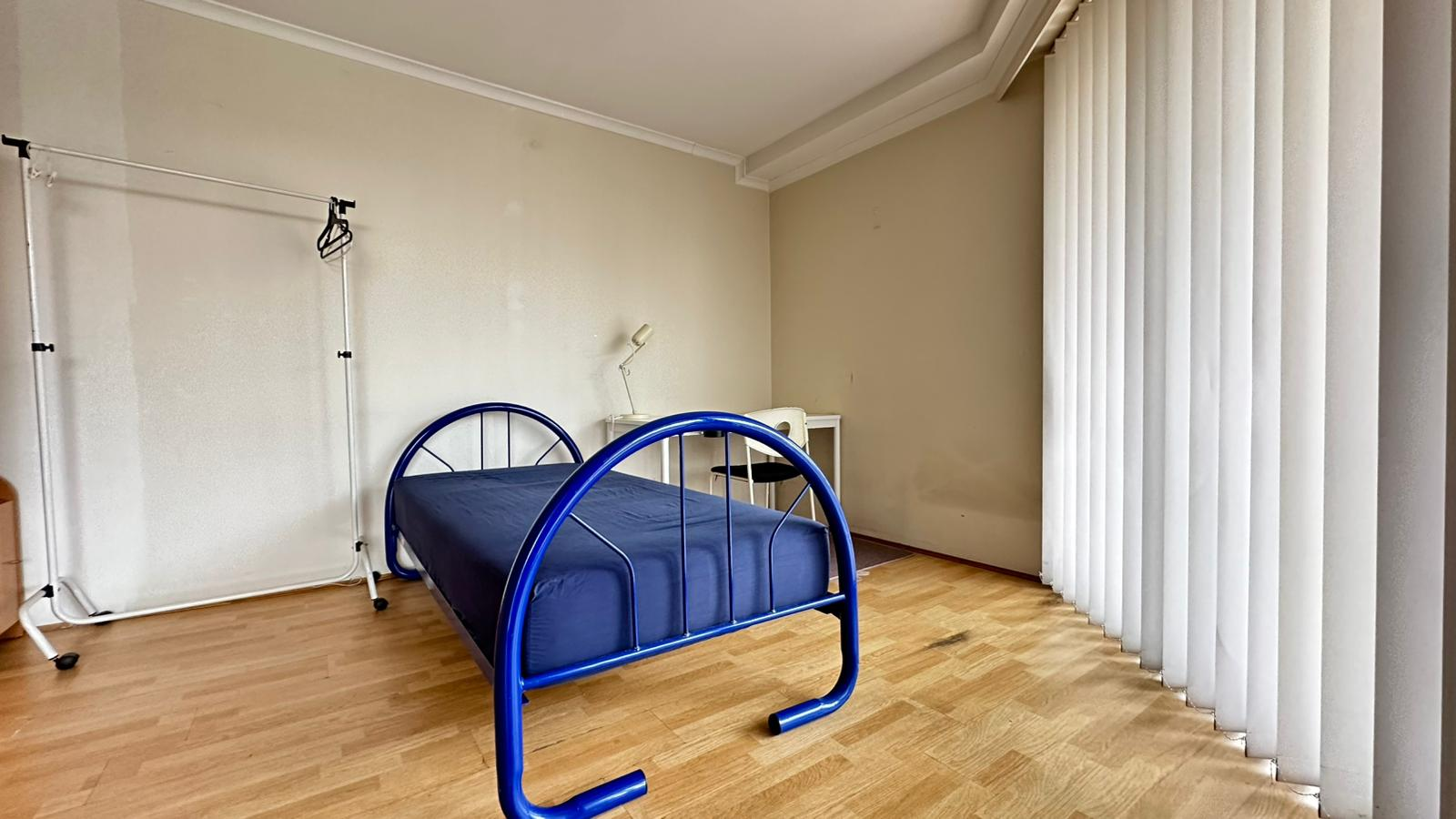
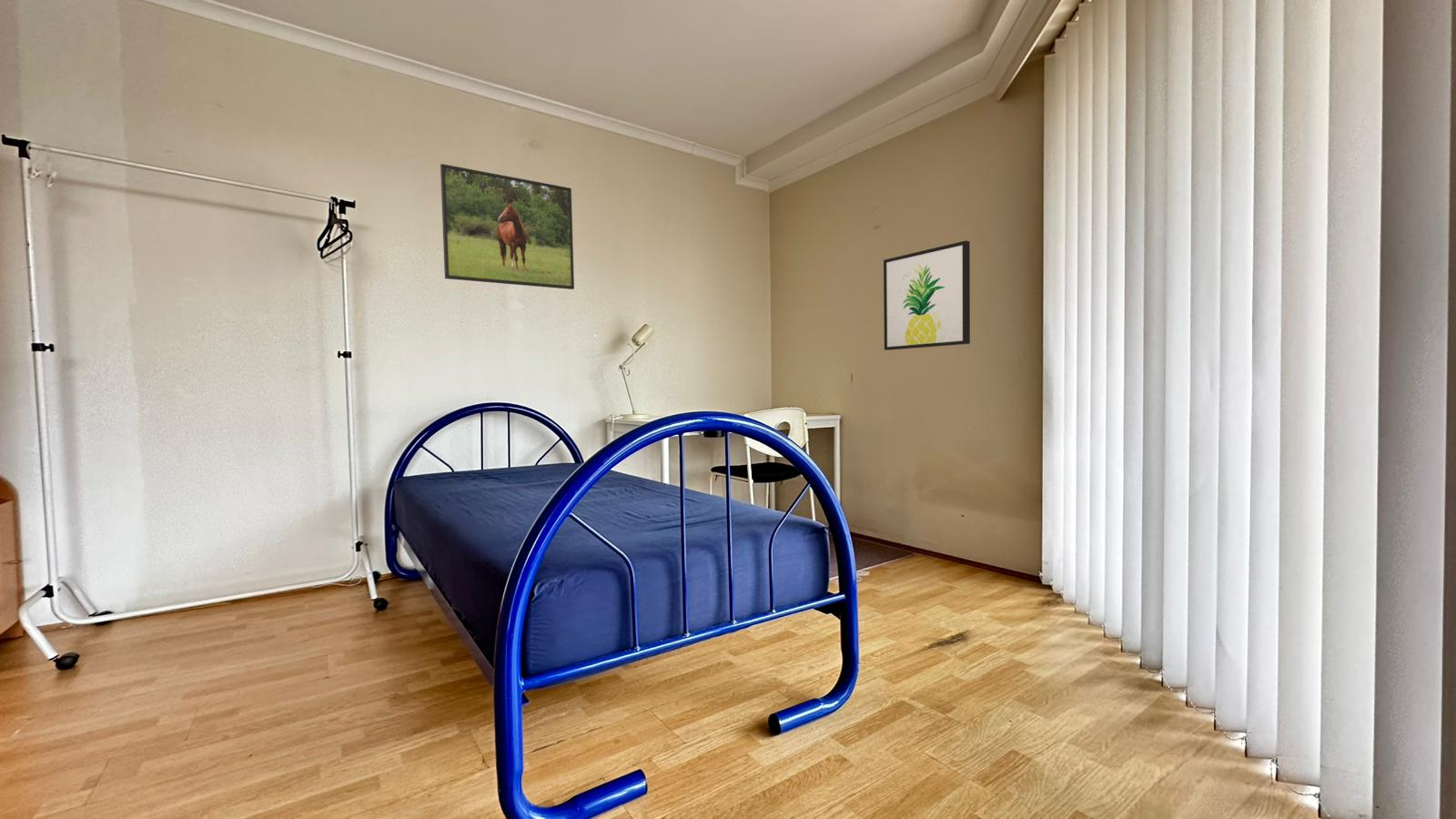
+ wall art (924, 298)
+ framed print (511, 230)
